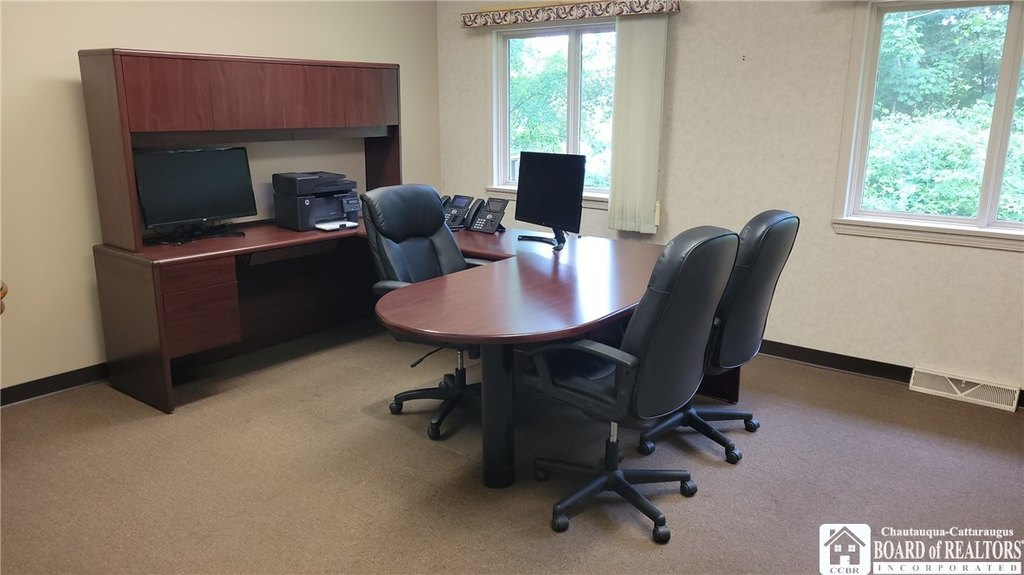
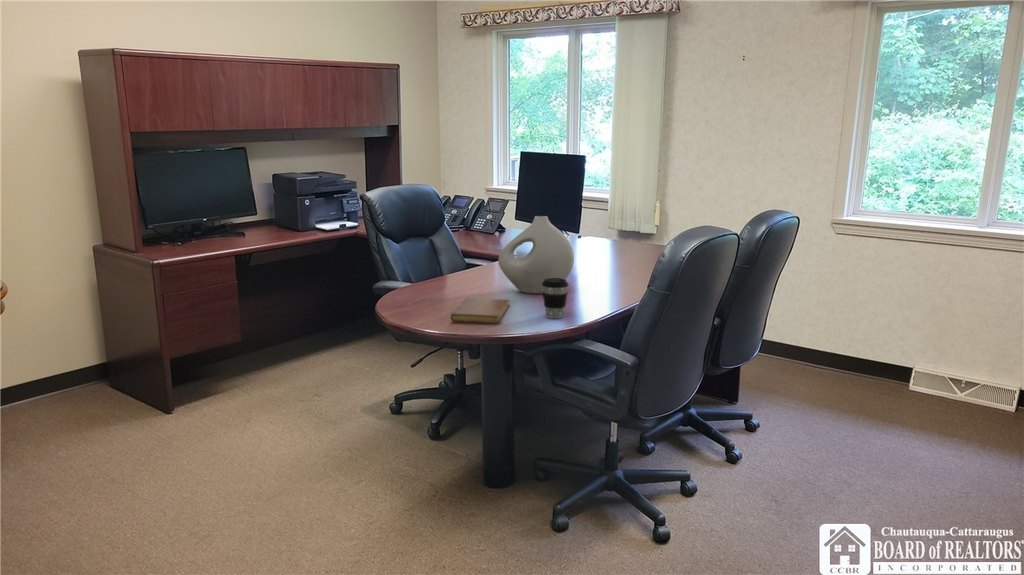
+ coffee cup (554, 298)
+ vase (535, 254)
+ notebook (481, 309)
